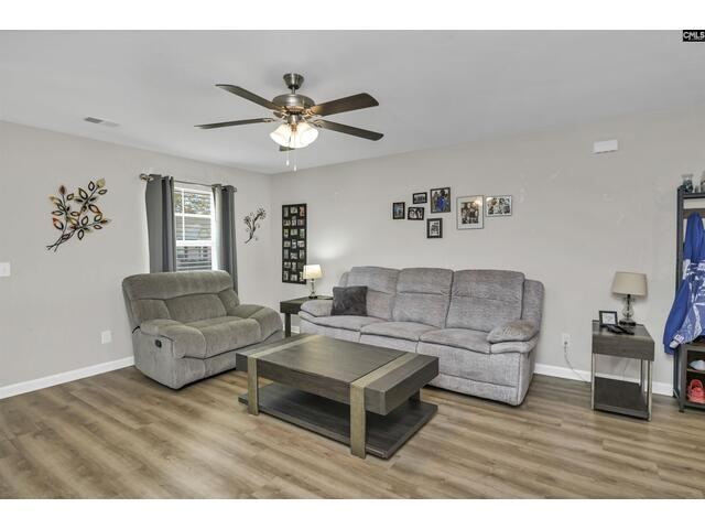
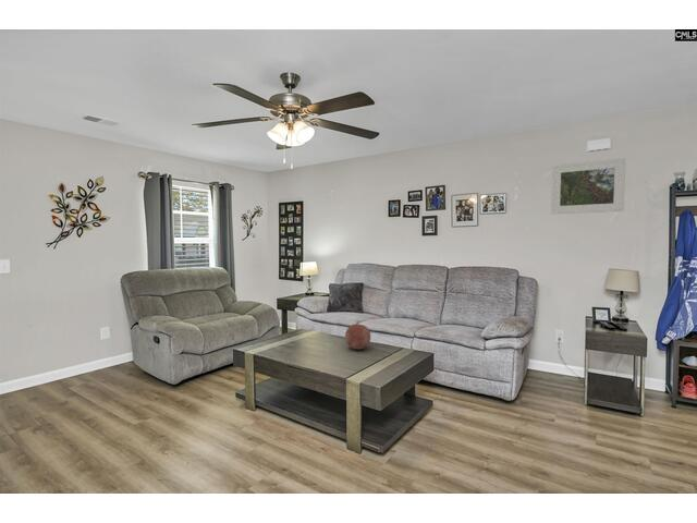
+ decorative ball (357, 336)
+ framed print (586, 187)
